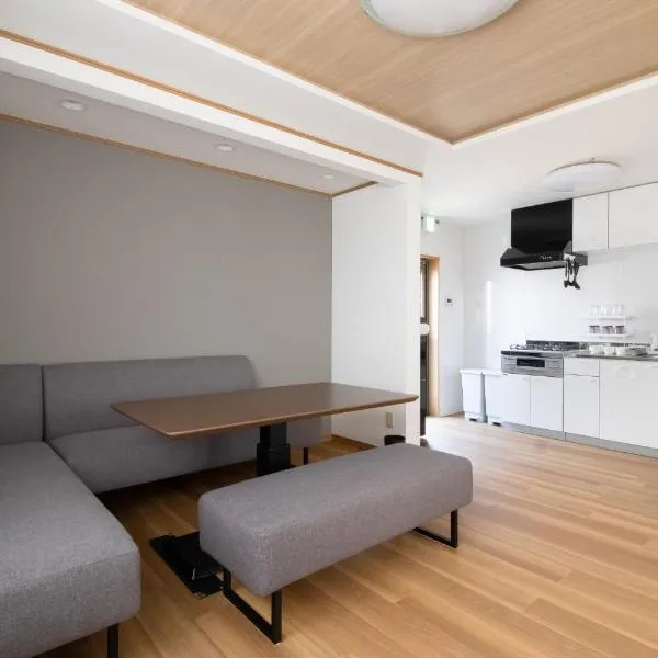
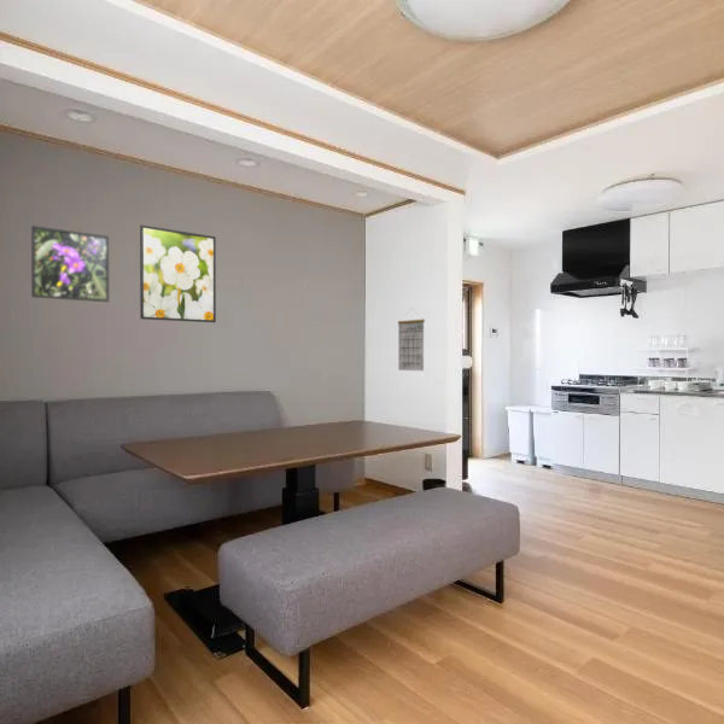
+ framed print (179, 275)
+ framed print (71, 265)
+ calendar (410, 339)
